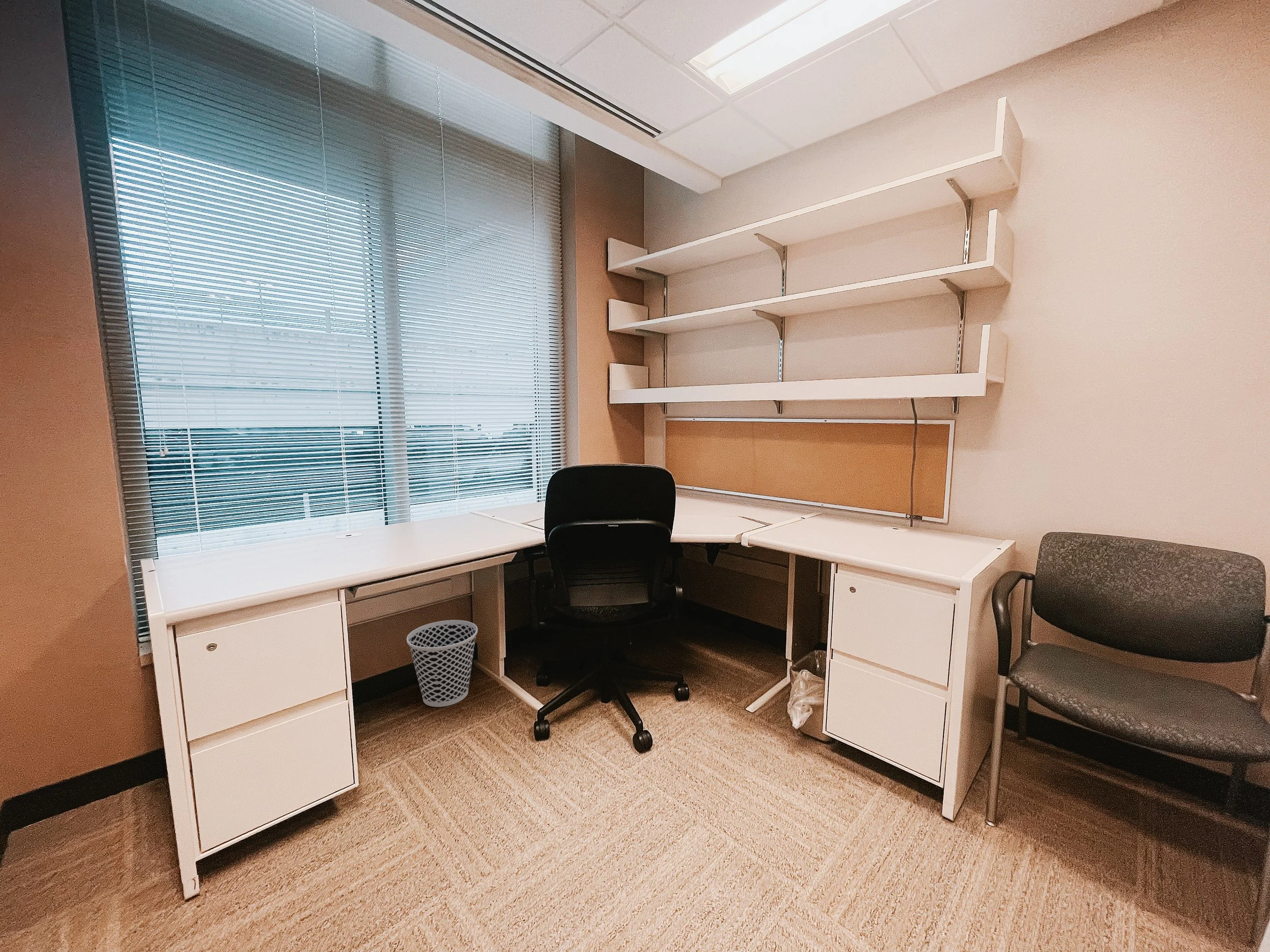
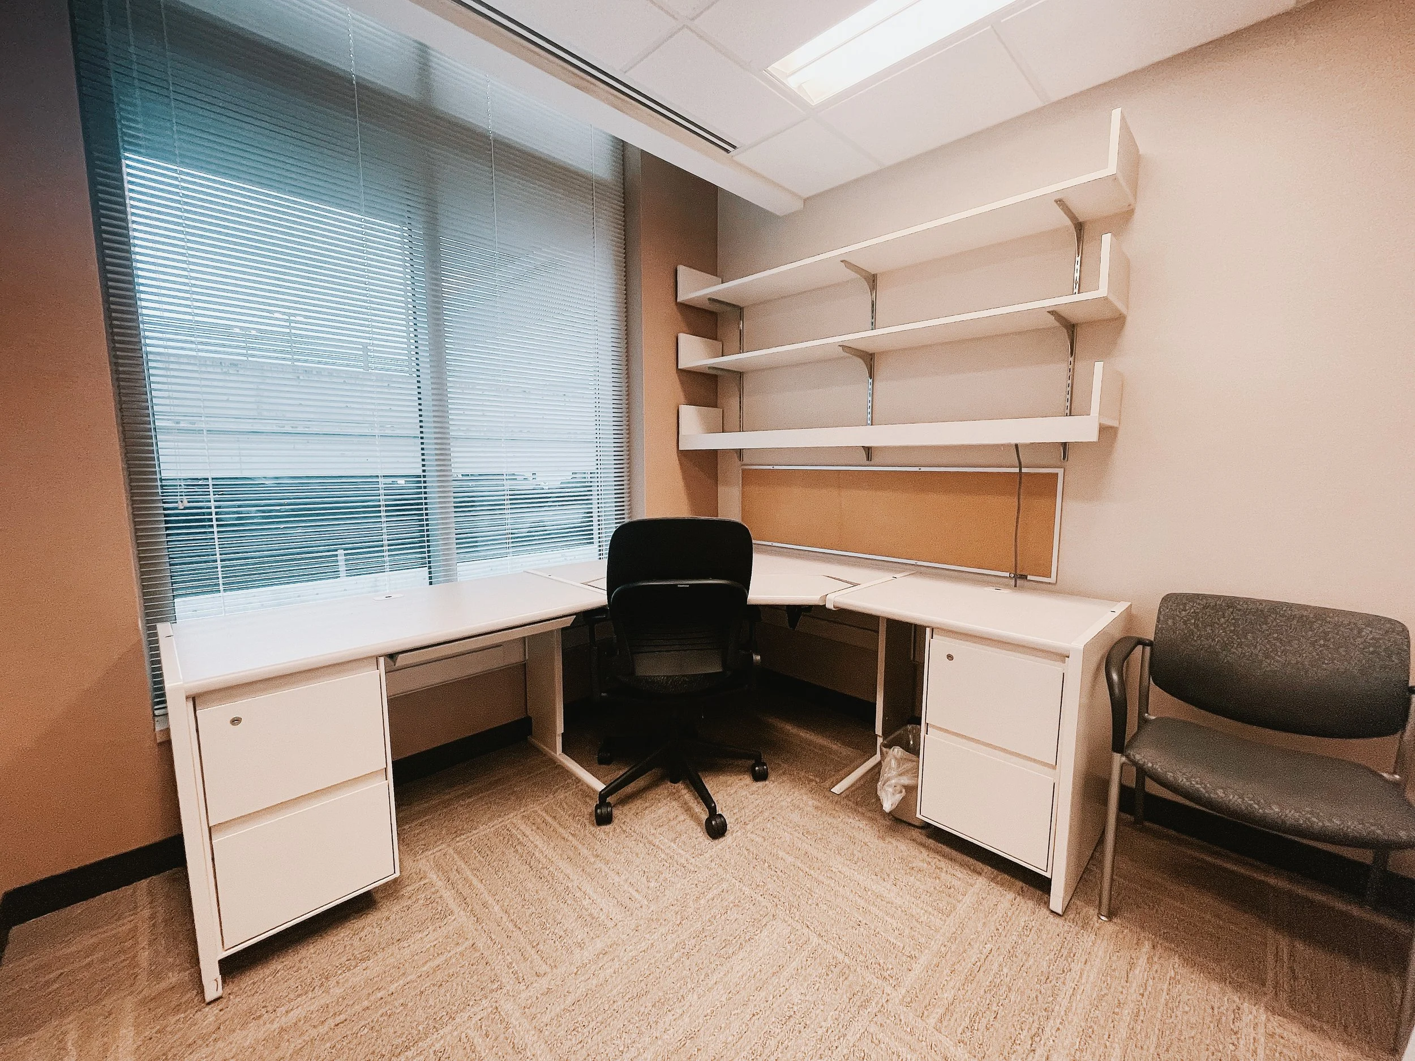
- wastebasket (444, 664)
